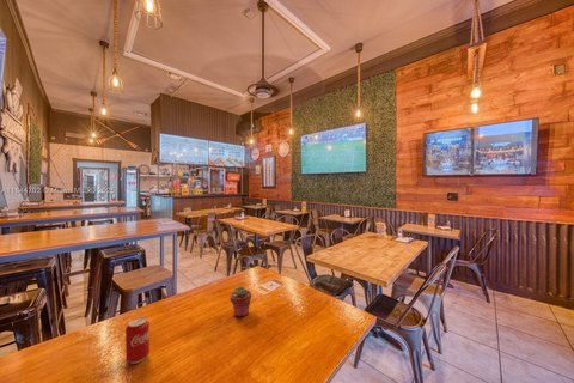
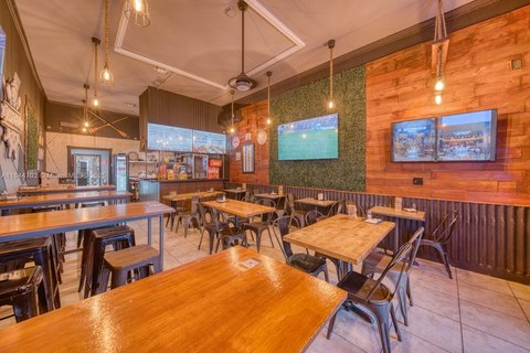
- potted succulent (240, 299)
- beverage can (138, 339)
